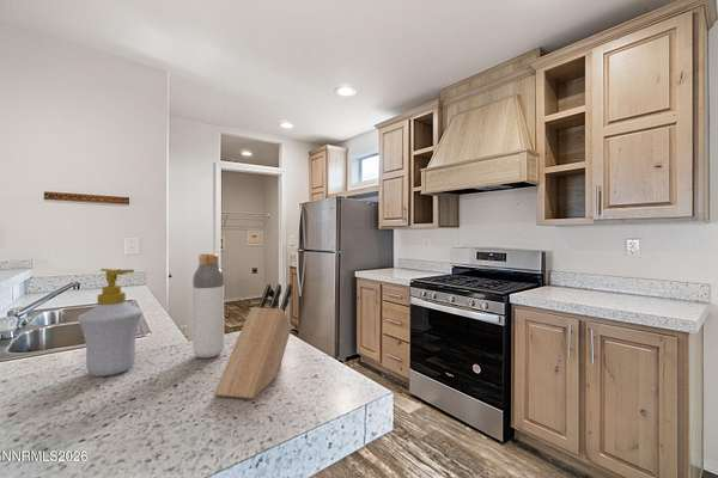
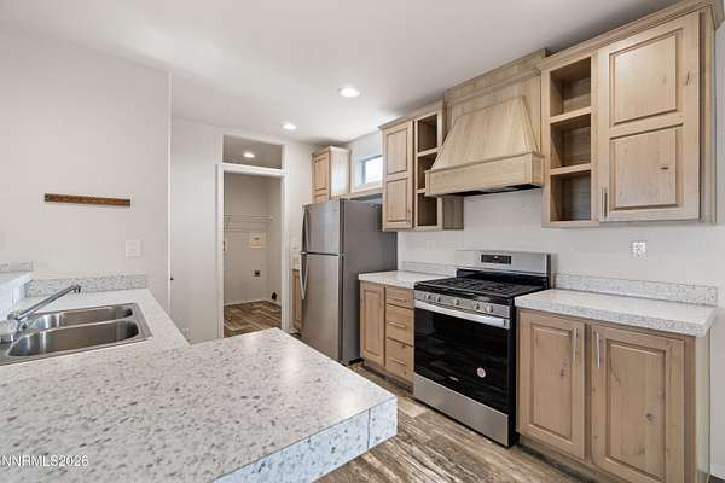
- bottle (208, 304)
- knife block (261, 331)
- soap bottle (111, 319)
